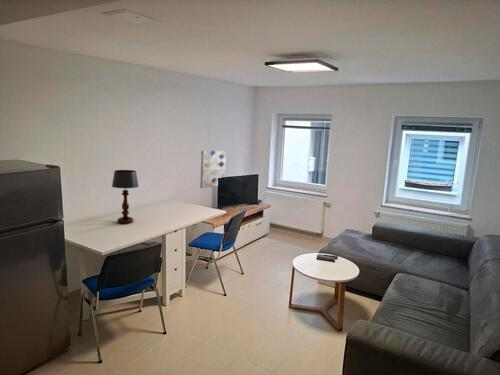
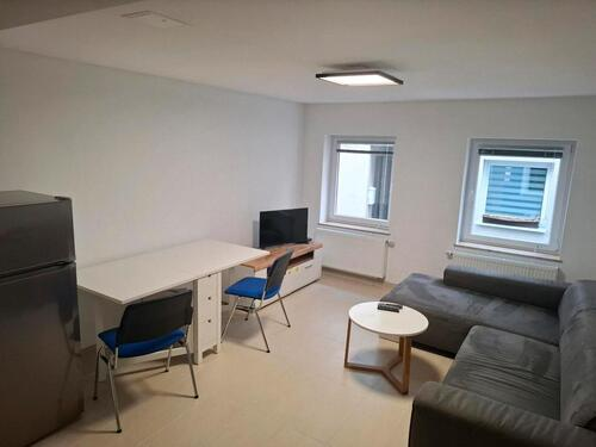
- wall art (213, 168)
- table lamp (125, 196)
